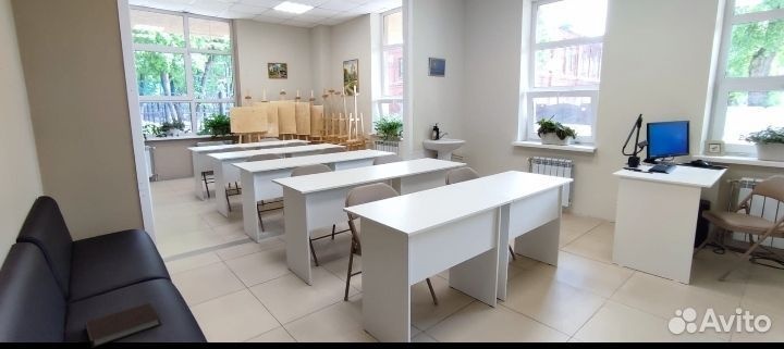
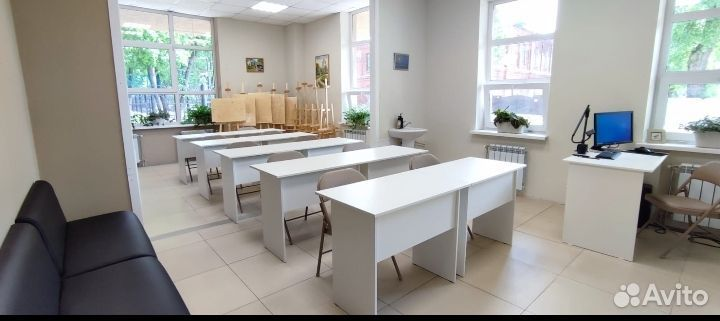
- notebook (123, 323)
